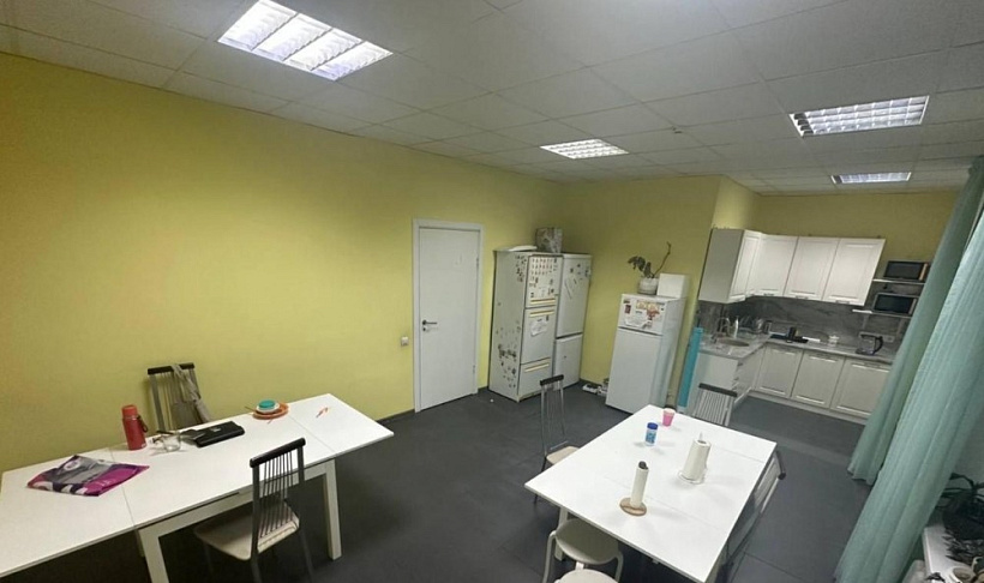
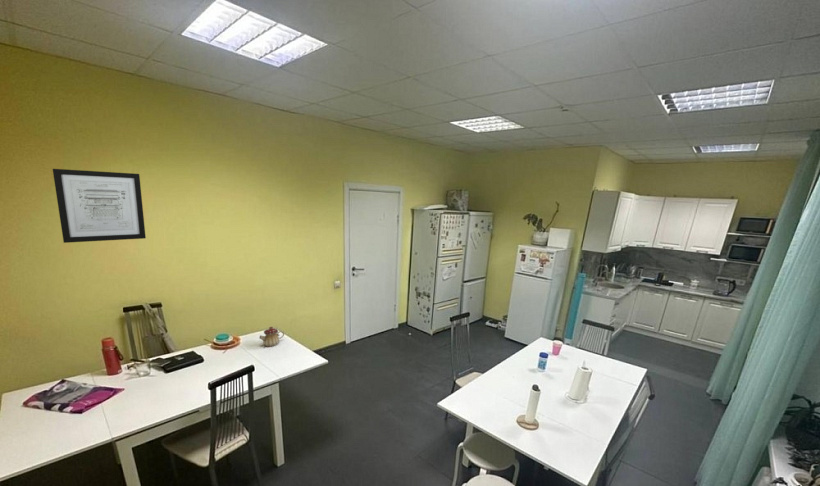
+ teapot (272, 334)
+ wall art (103, 206)
